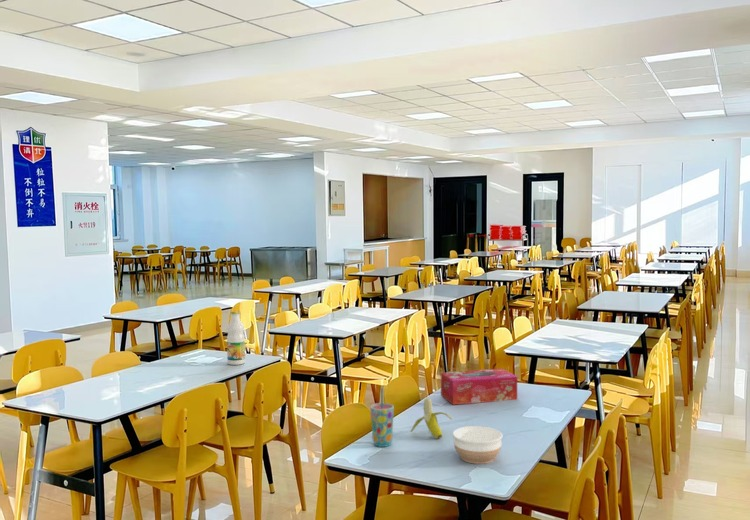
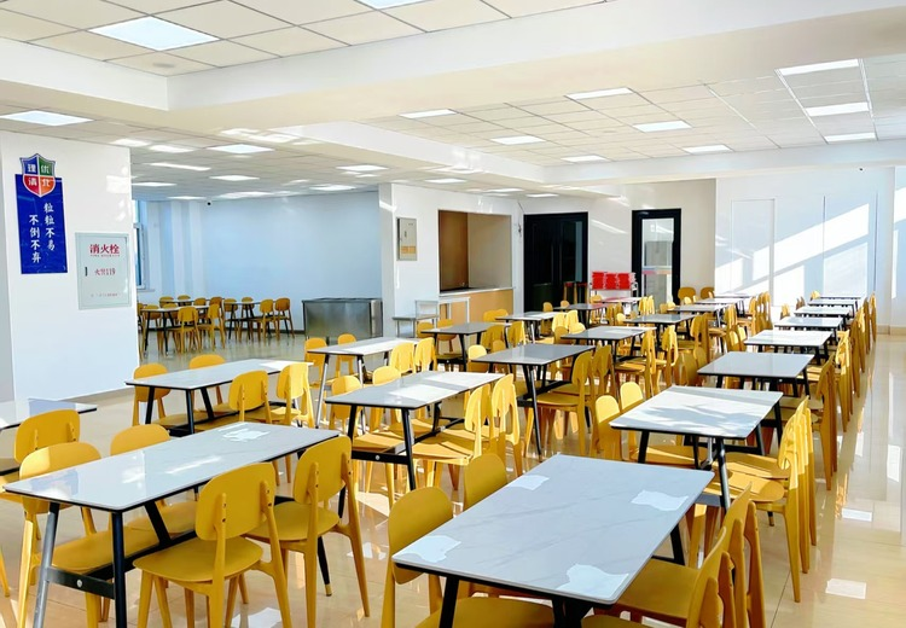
- cup (382, 416)
- bowl (477, 445)
- banana (431, 417)
- bottle (235, 337)
- tissue box (478, 386)
